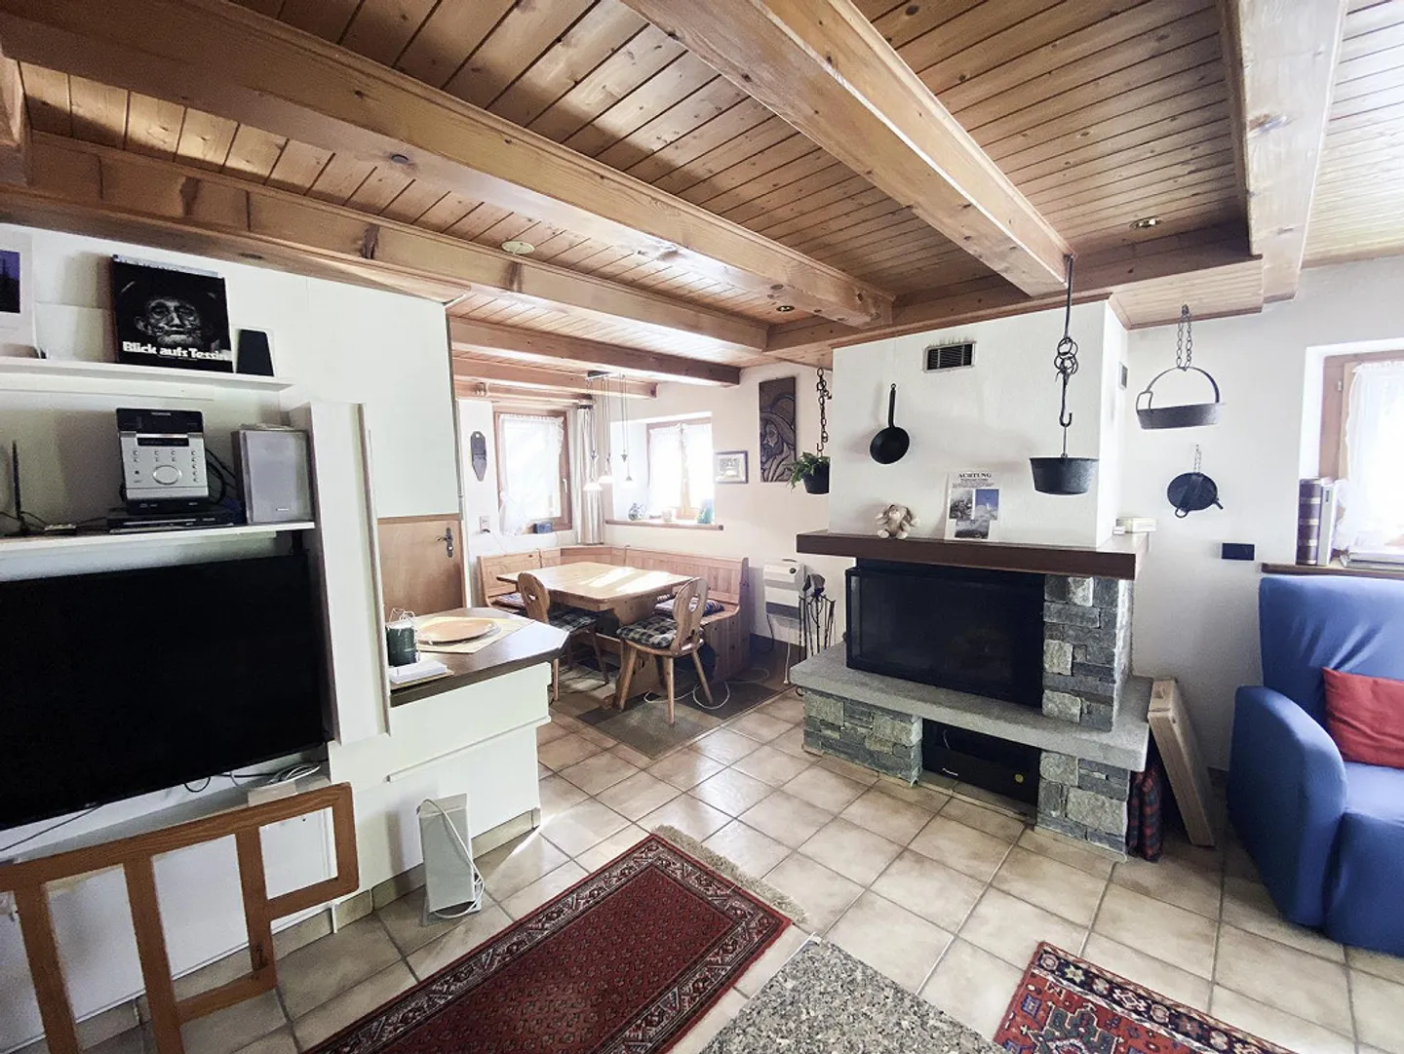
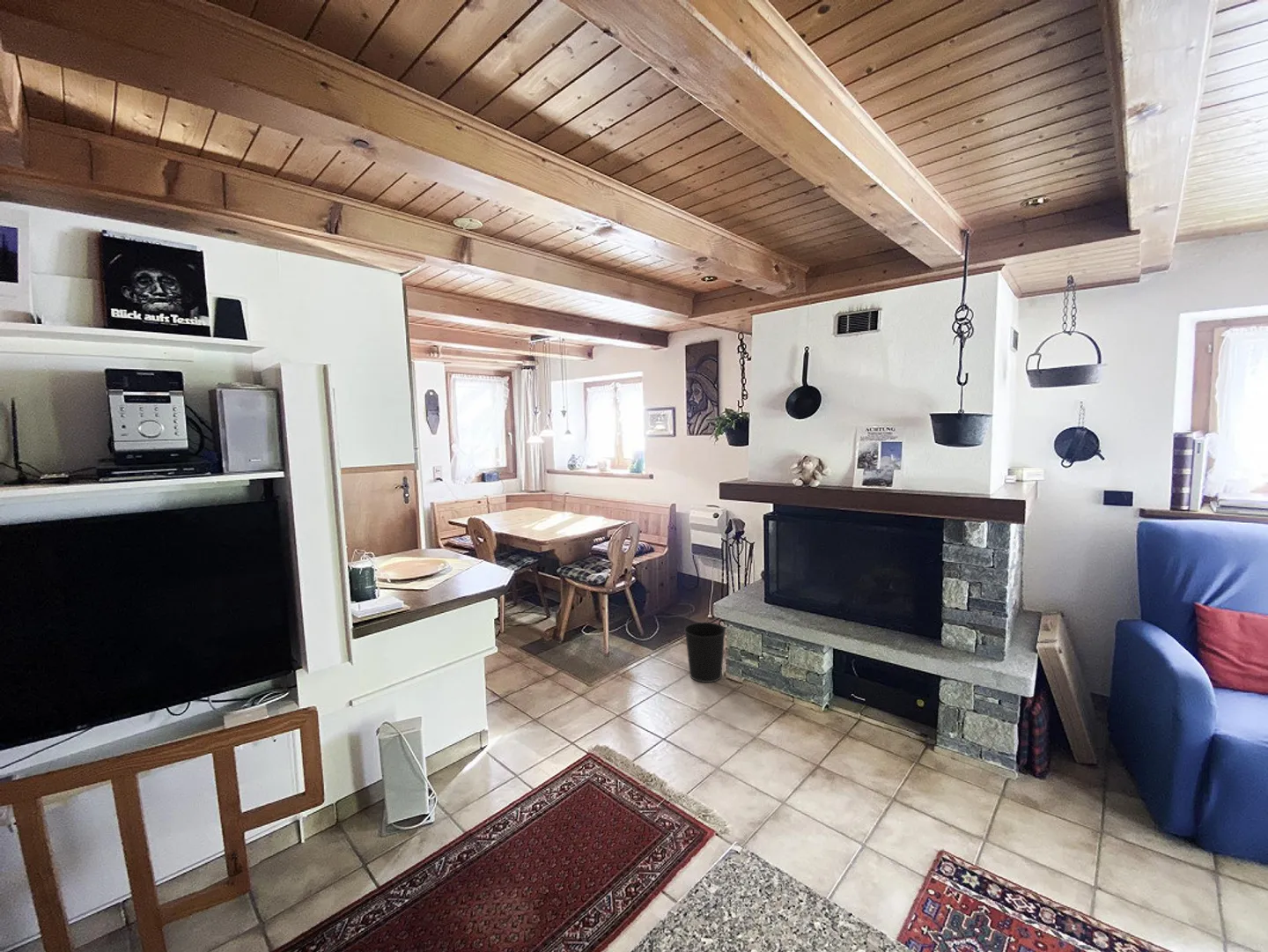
+ wastebasket (704, 652)
